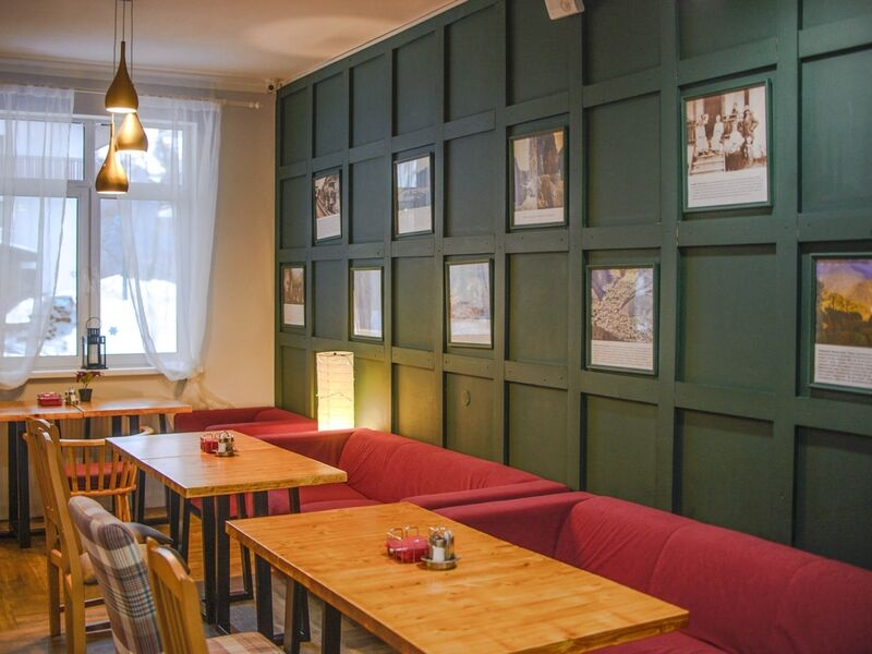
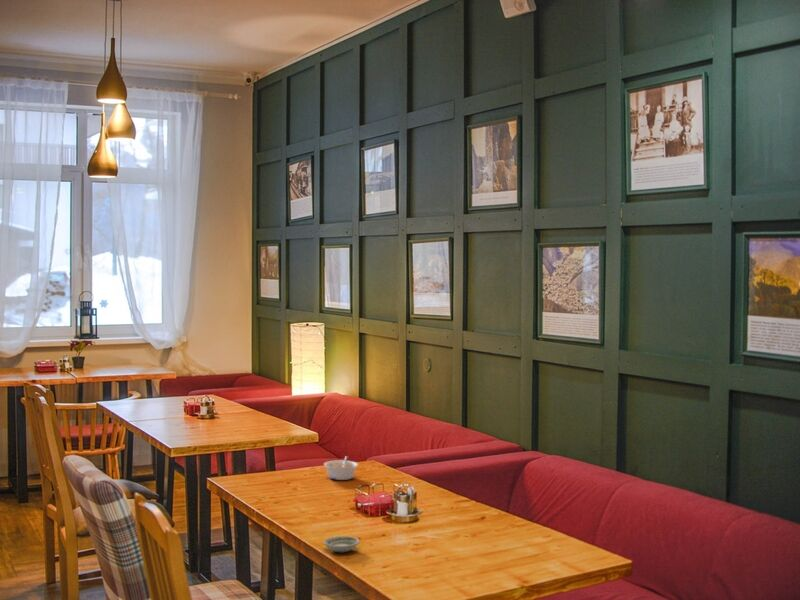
+ legume (340, 469)
+ saucer (341, 545)
